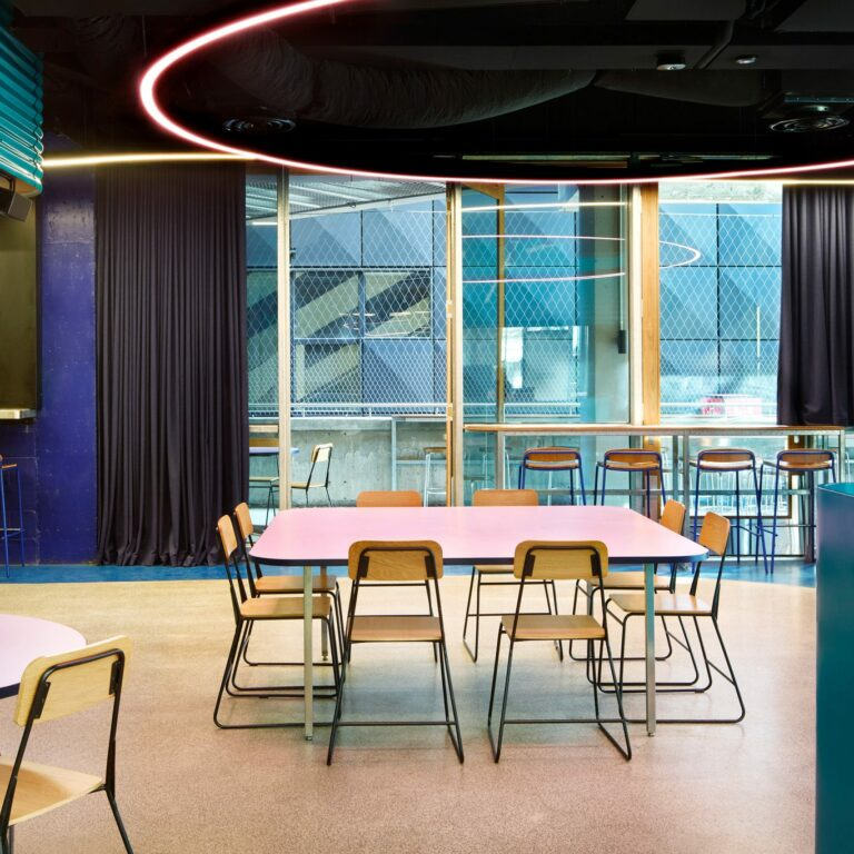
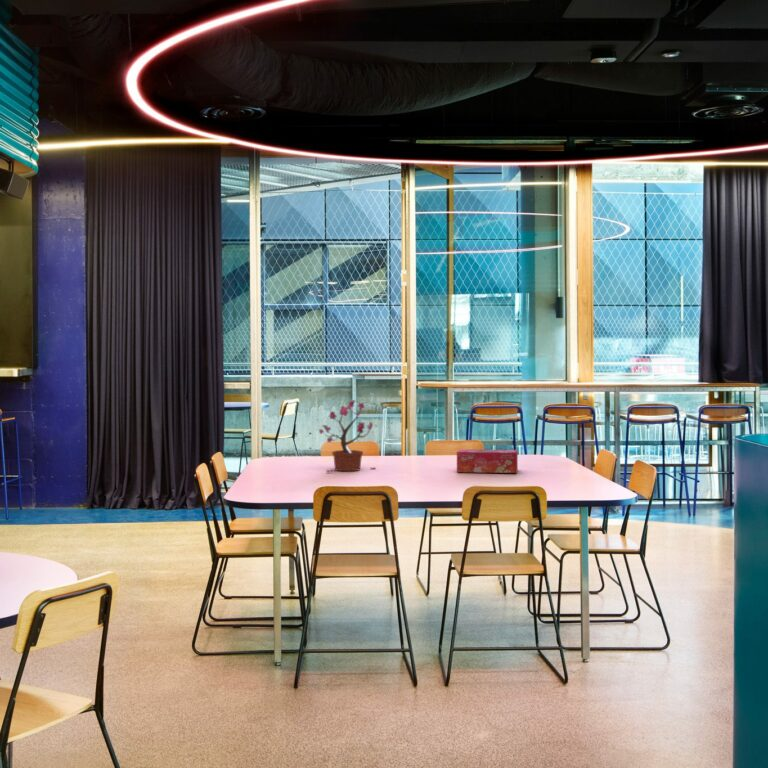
+ potted plant (345, 435)
+ tissue box (487, 460)
